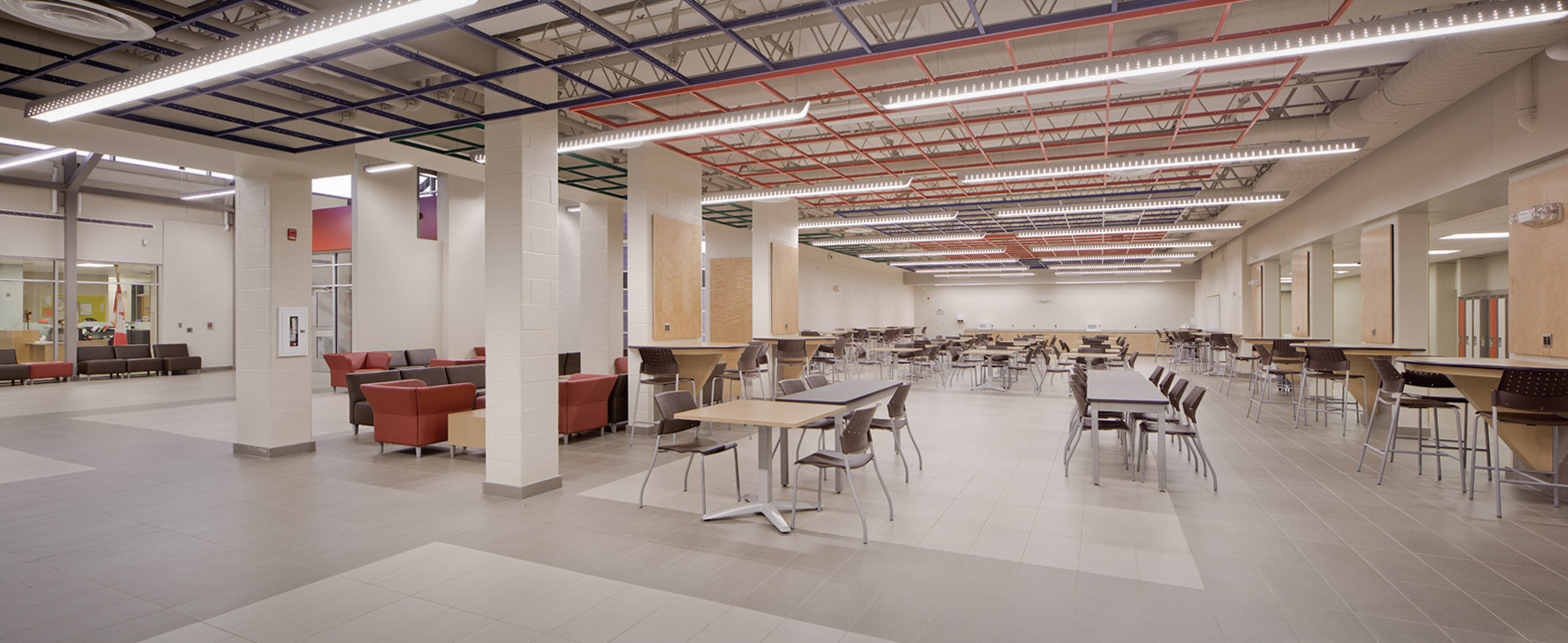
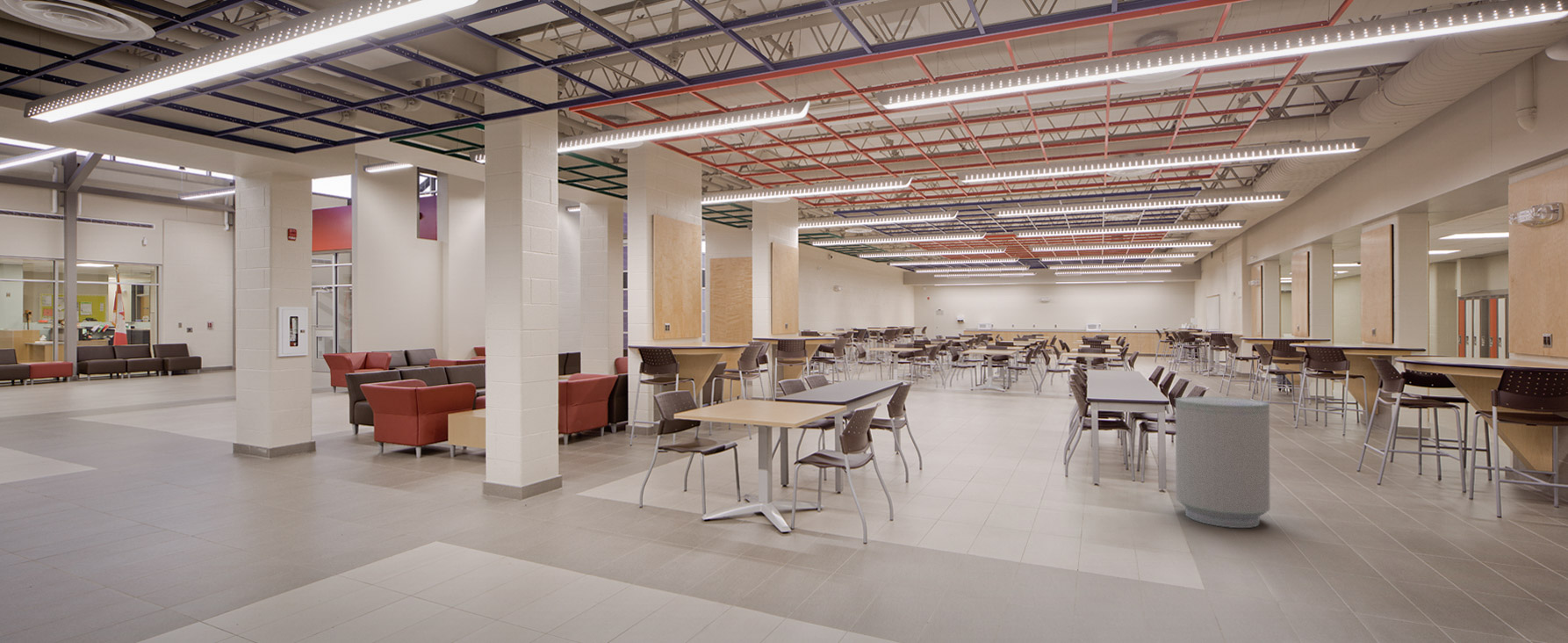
+ trash can (1221, 459)
